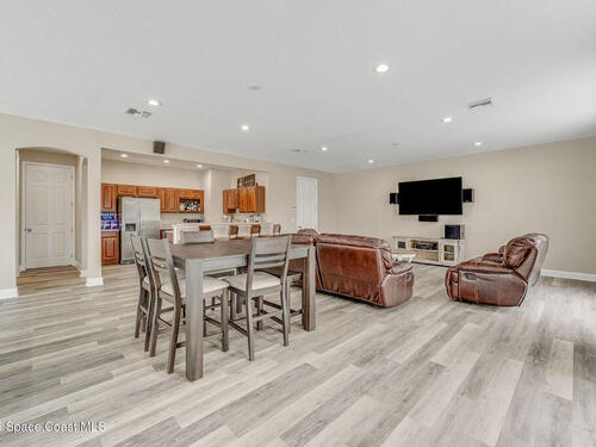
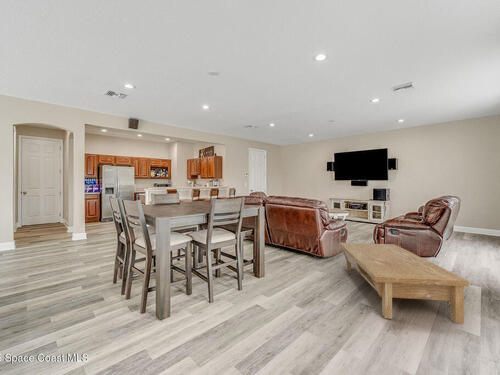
+ coffee table (387, 273)
